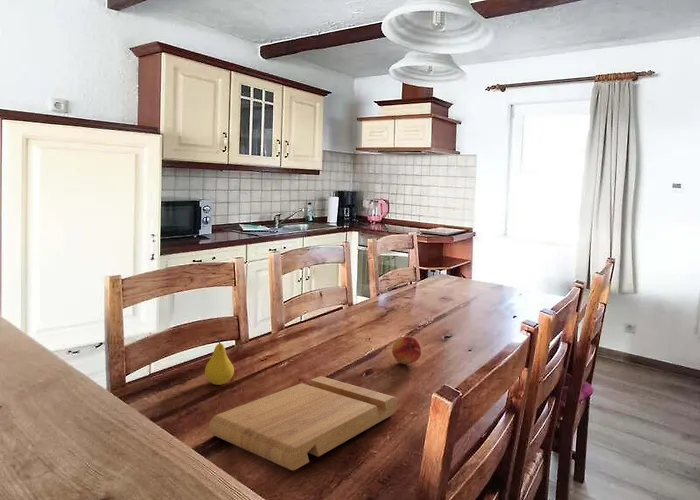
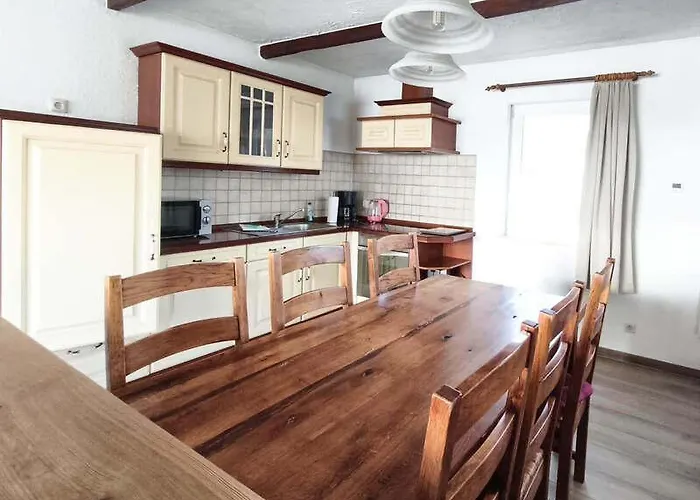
- fruit (406, 350)
- cutting board (309, 414)
- fruit (219, 358)
